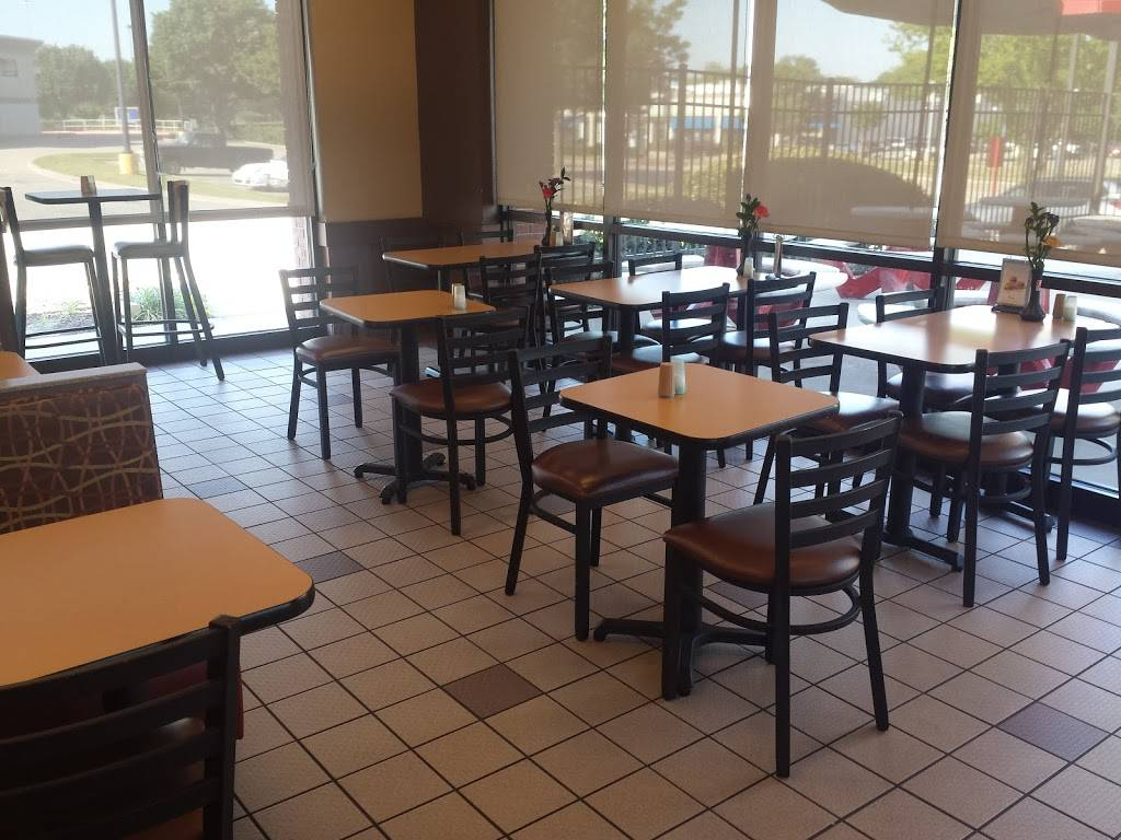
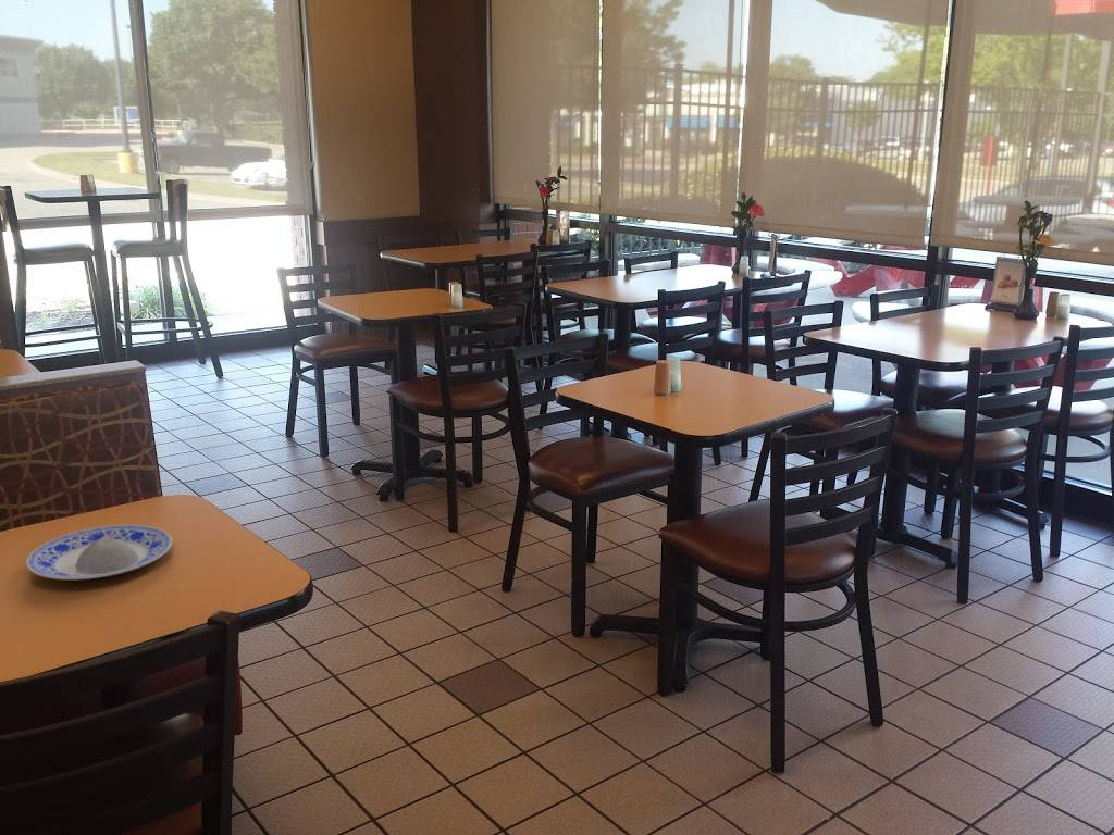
+ plate (100, 549)
